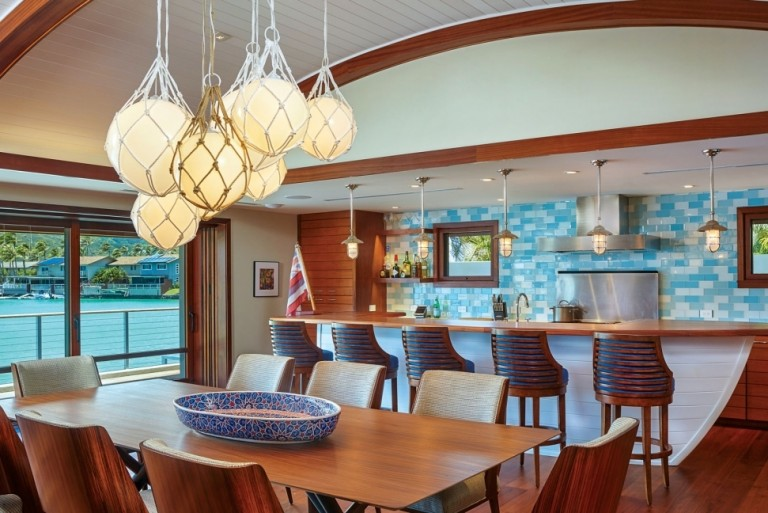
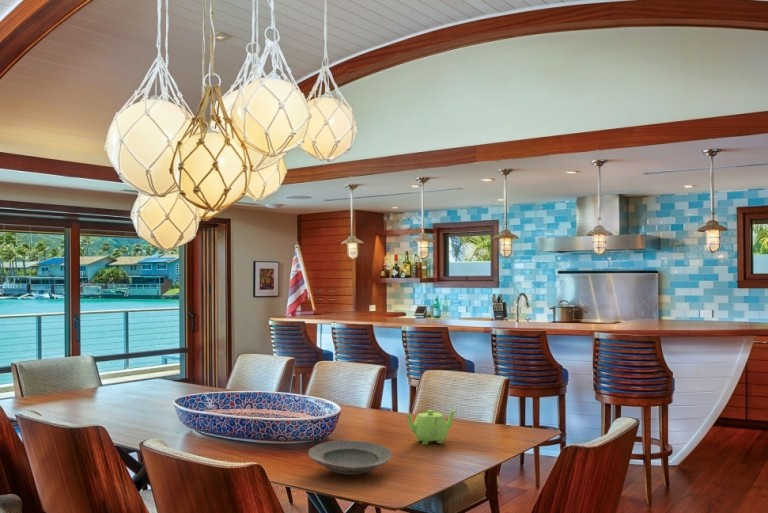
+ teapot (431, 426)
+ plate (350, 460)
